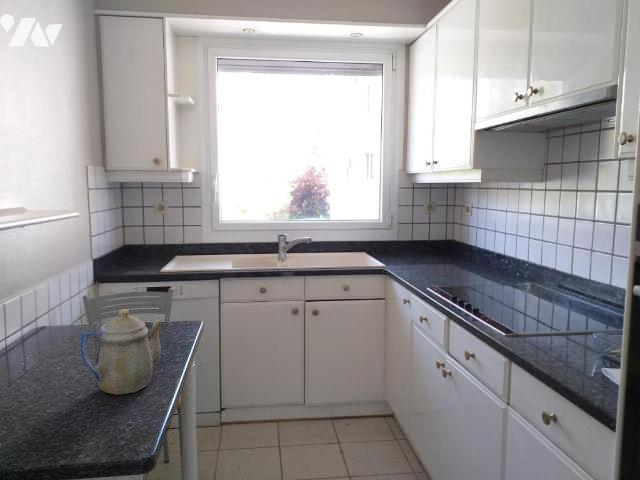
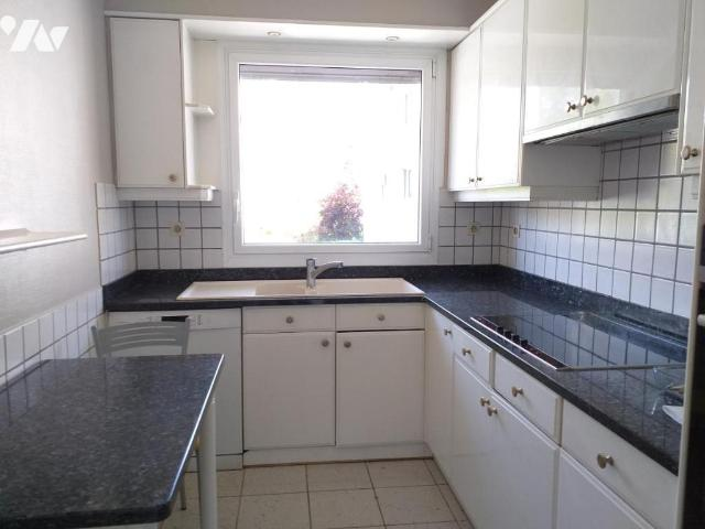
- teapot (124, 348)
